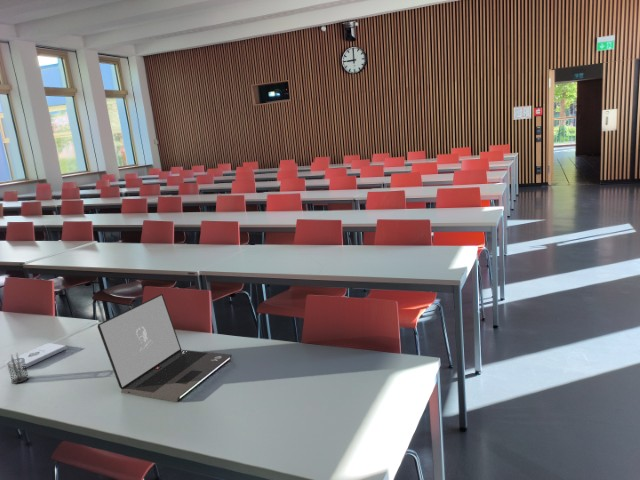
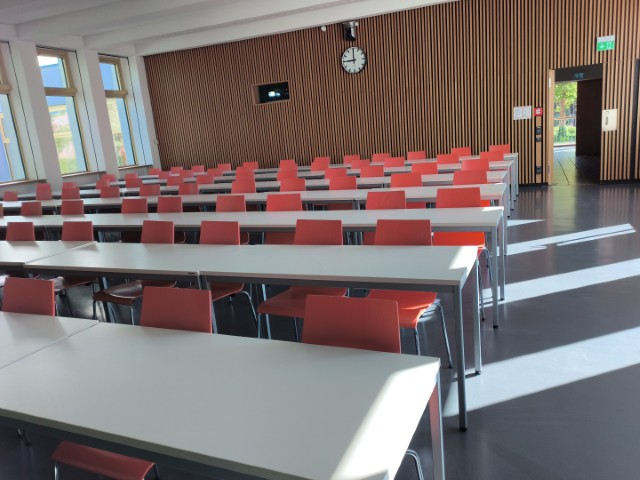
- notepad (36, 355)
- laptop (168, 342)
- pencil holder (17, 366)
